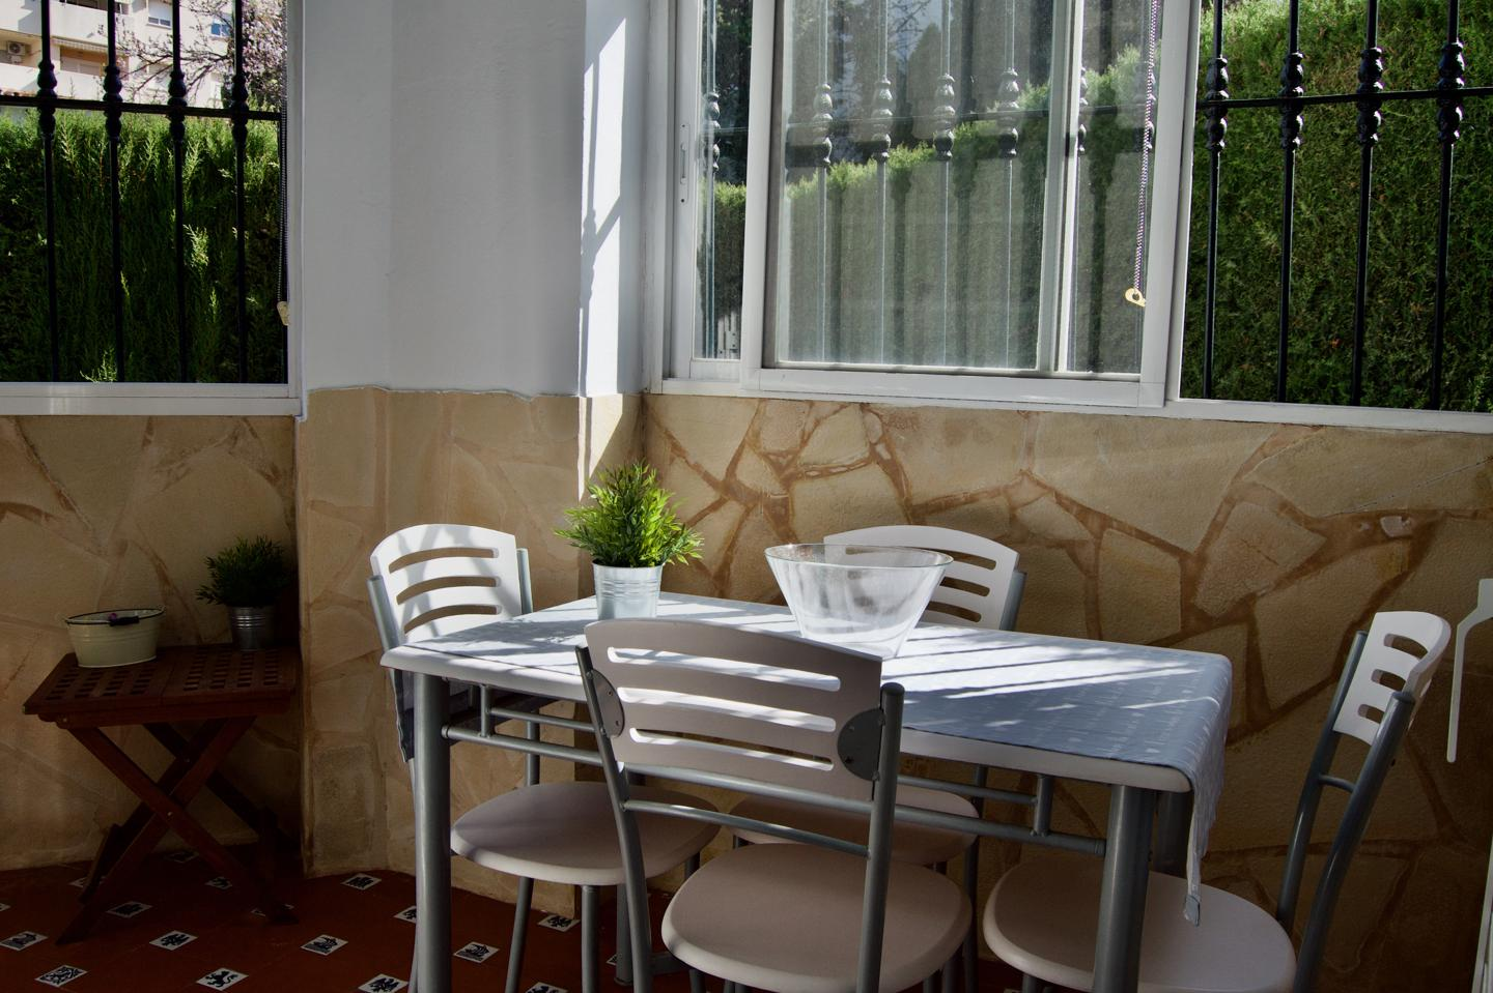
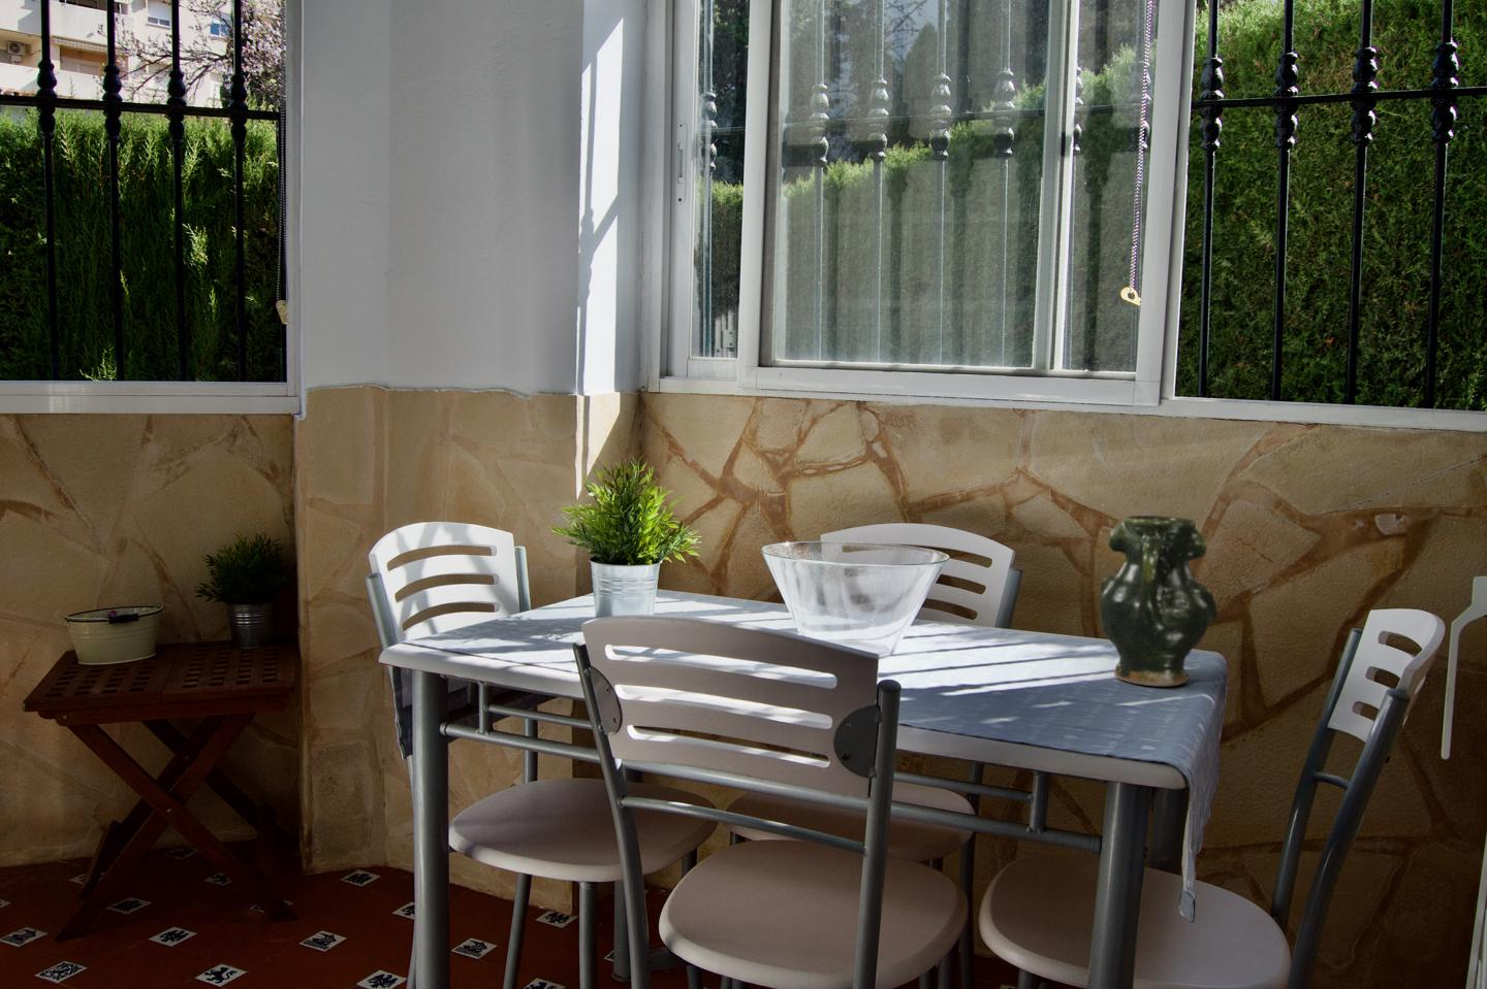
+ ceramic pitcher (1154, 599)
